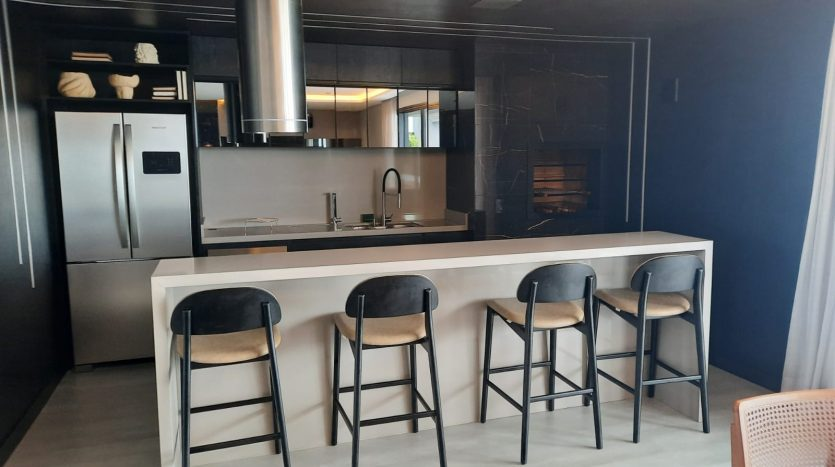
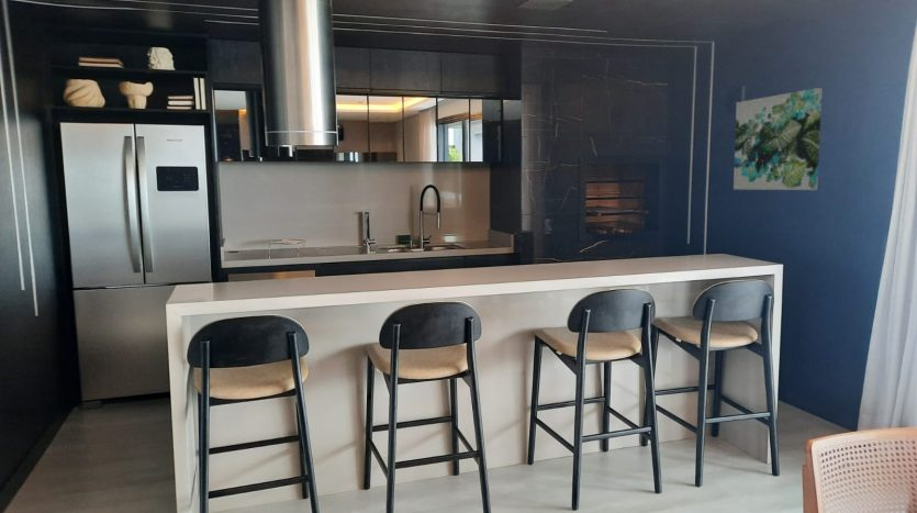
+ wall art (774, 143)
